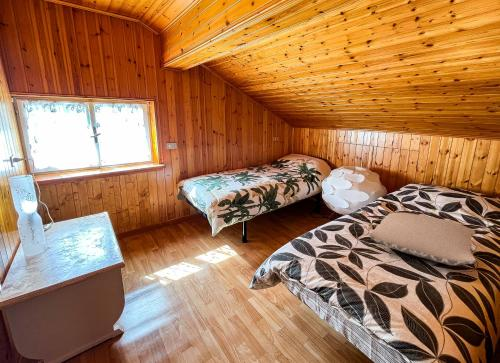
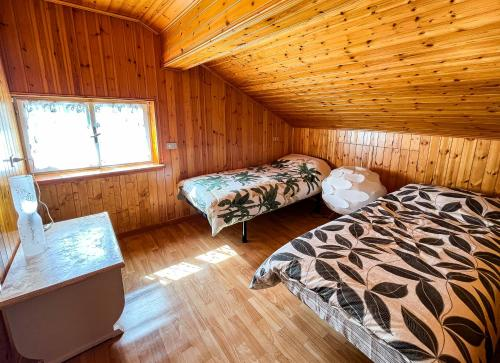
- pillow (422, 233)
